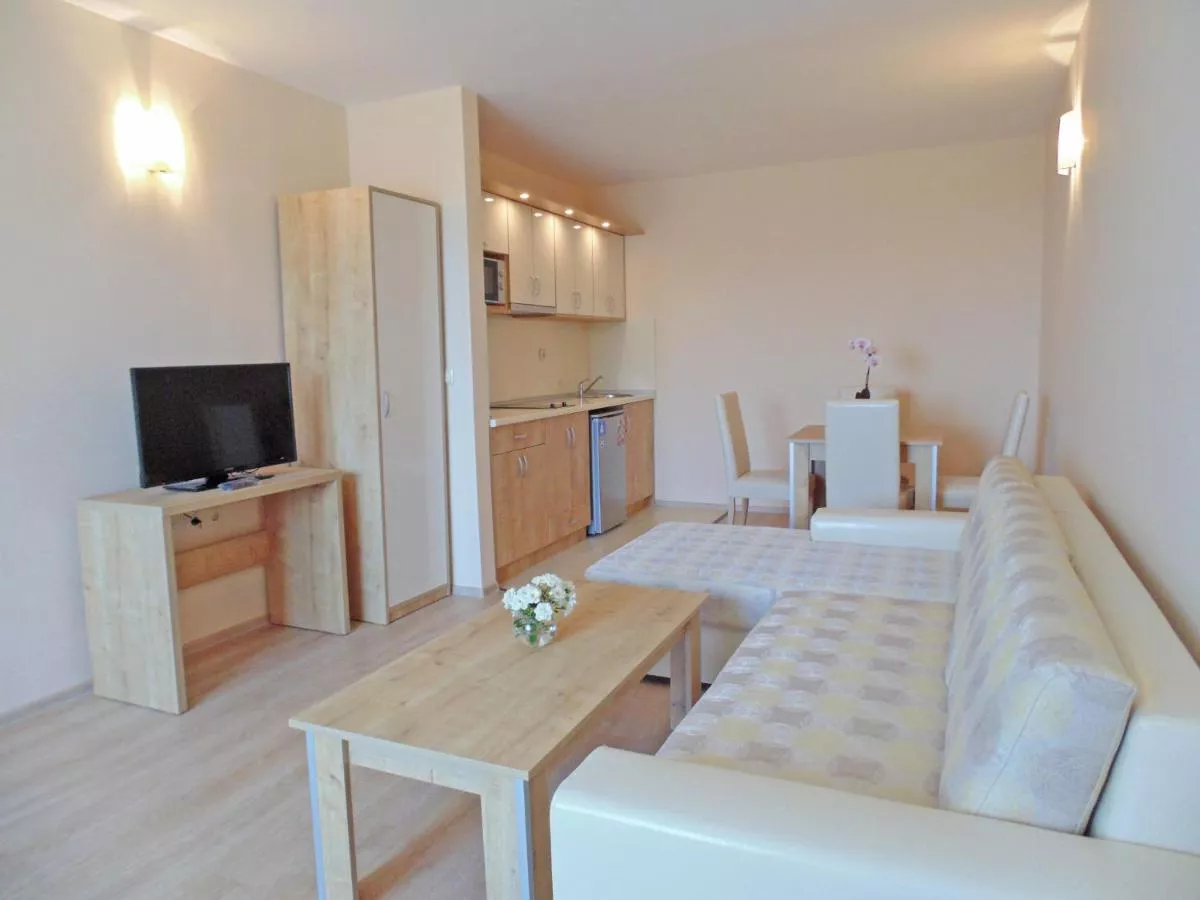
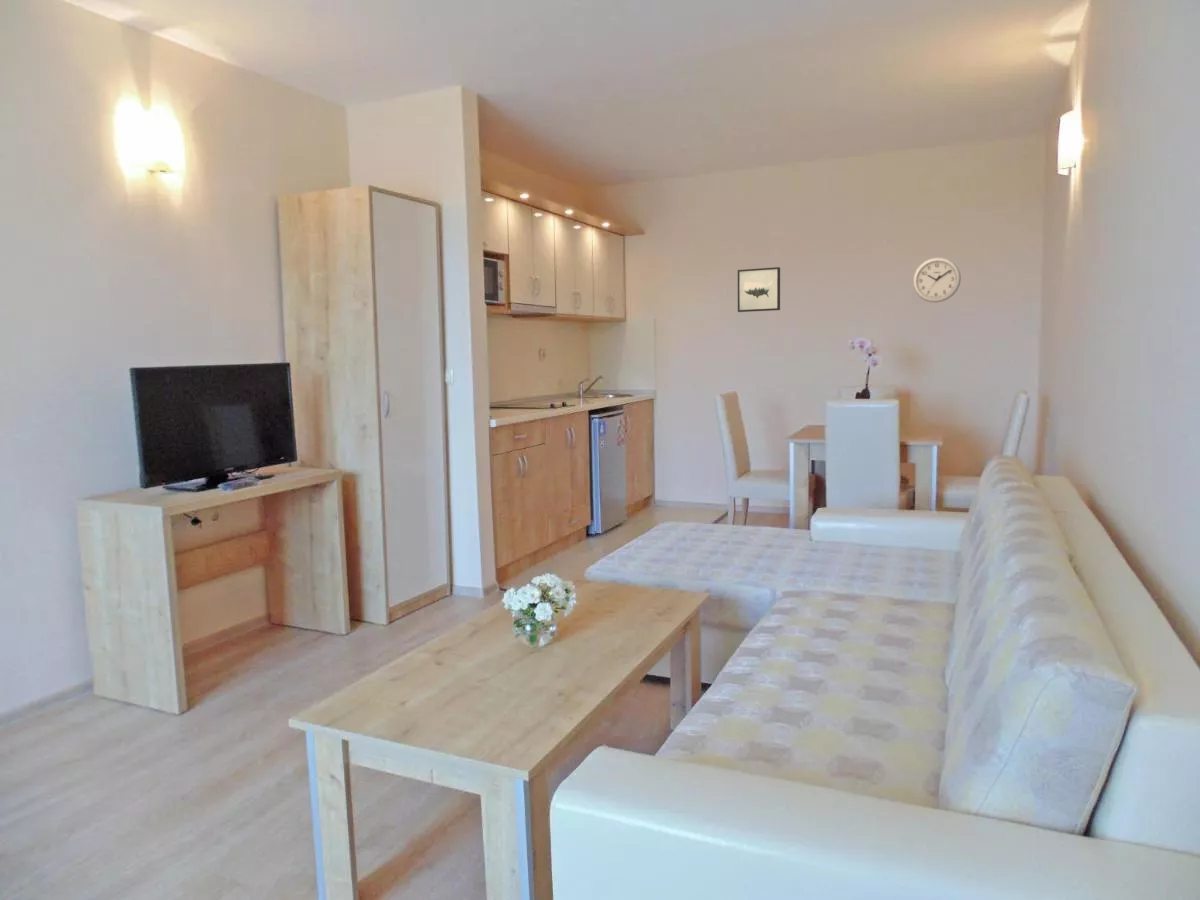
+ wall clock (936, 279)
+ wall art (758, 289)
